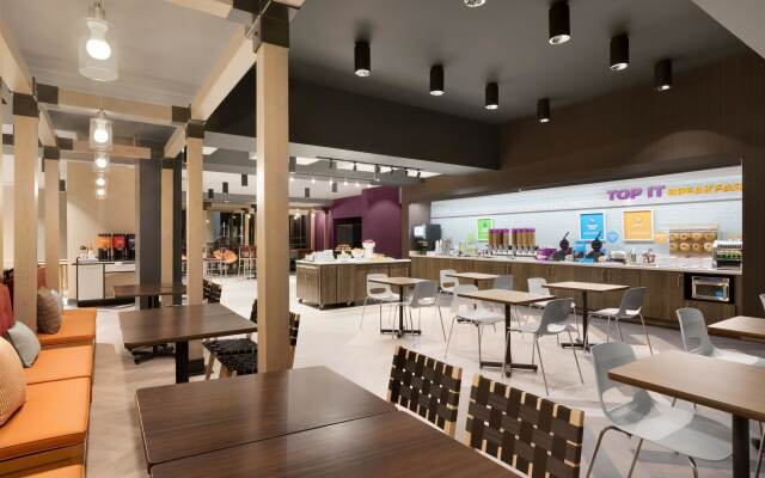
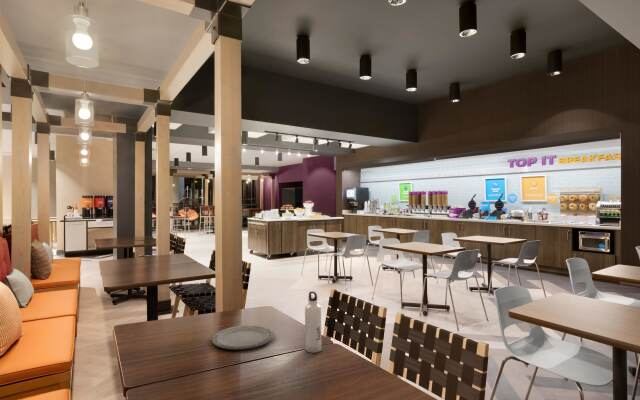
+ plate (243, 337)
+ water bottle (313, 320)
